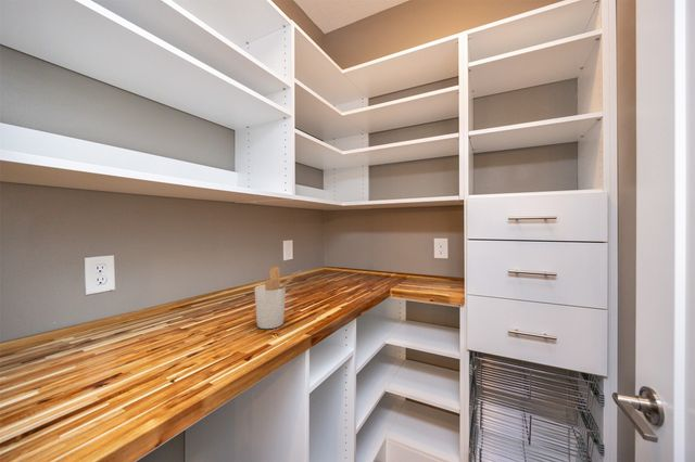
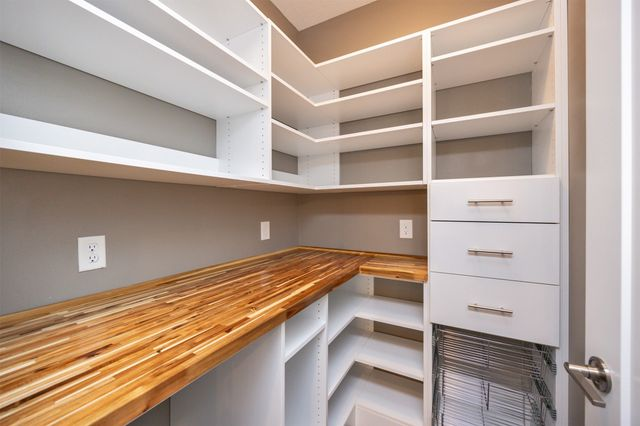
- utensil holder (278, 296)
